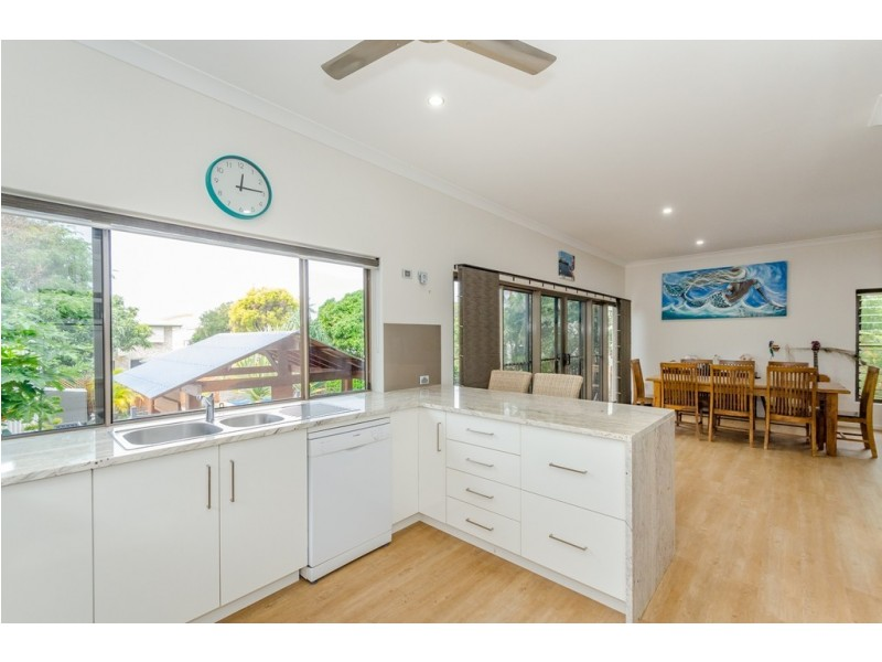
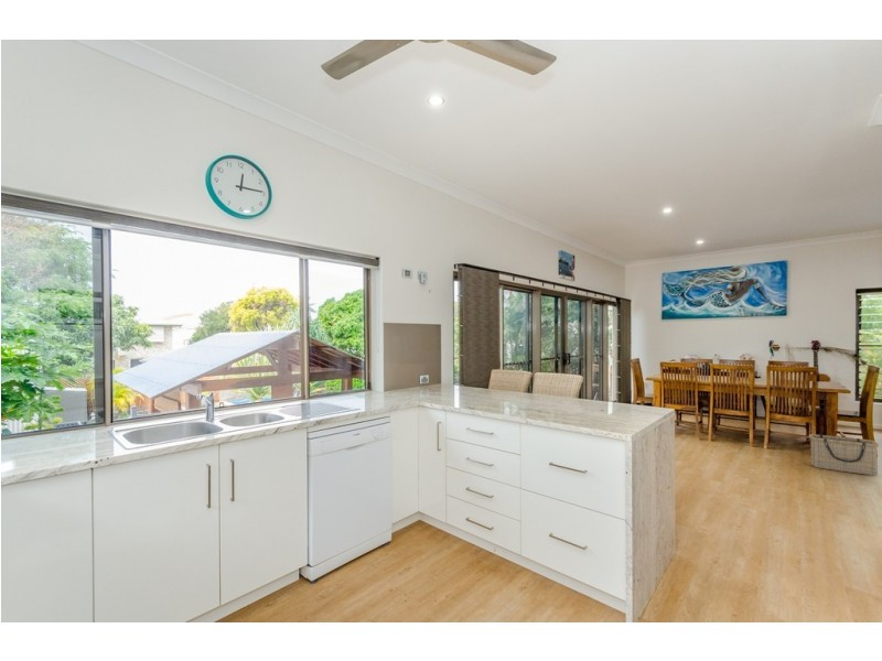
+ basket (842, 454)
